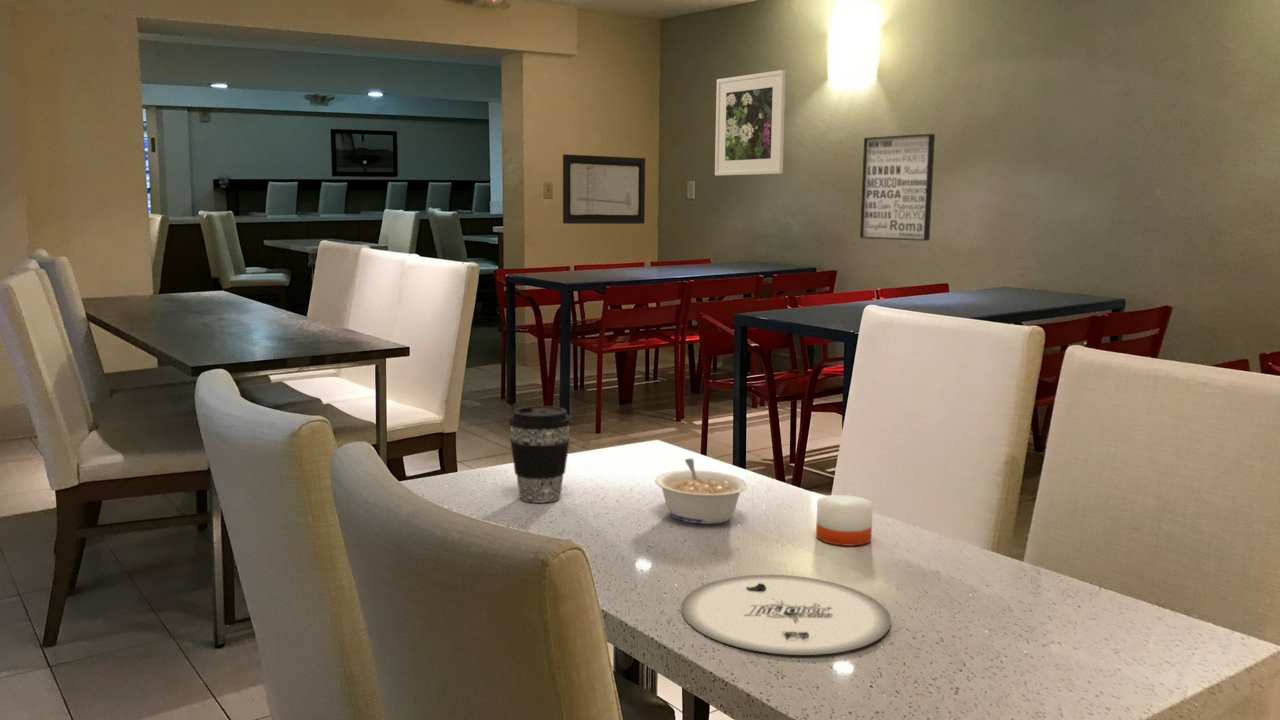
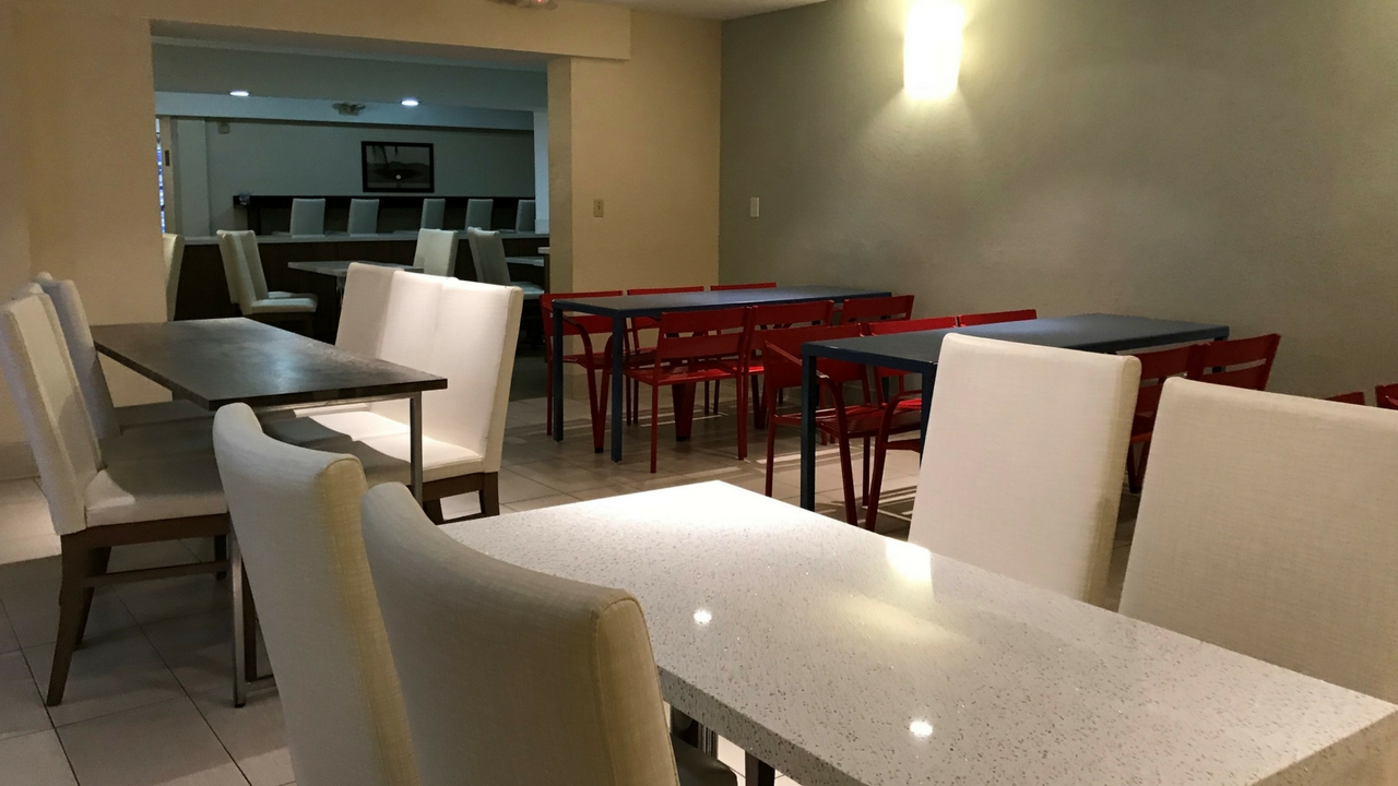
- plate (784, 608)
- candle (844, 500)
- coffee cup (540, 454)
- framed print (748, 125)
- wall art (896, 188)
- legume (697, 494)
- wall art (604, 190)
